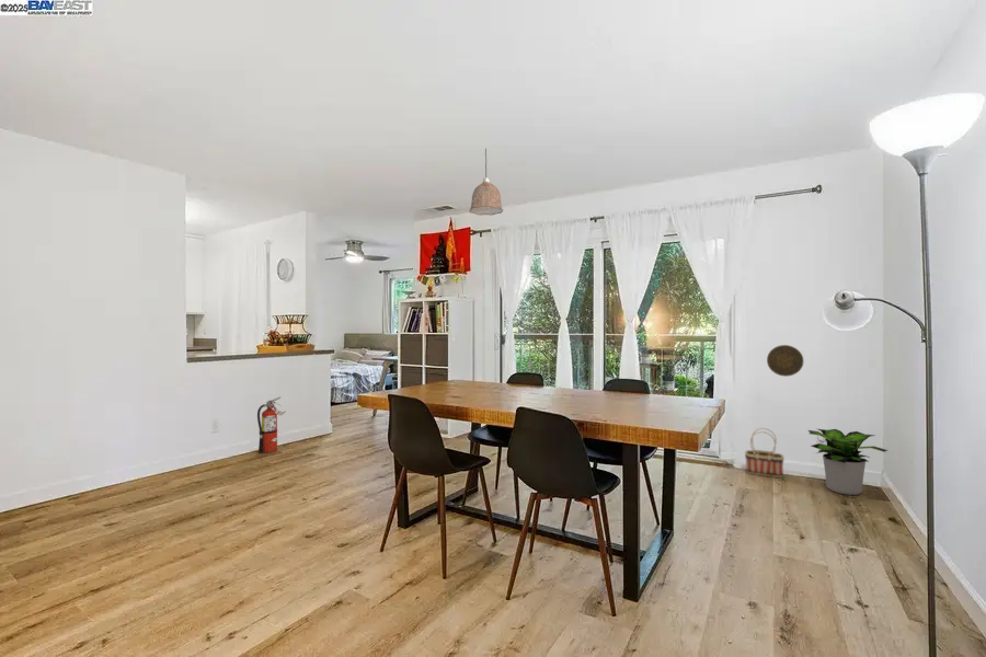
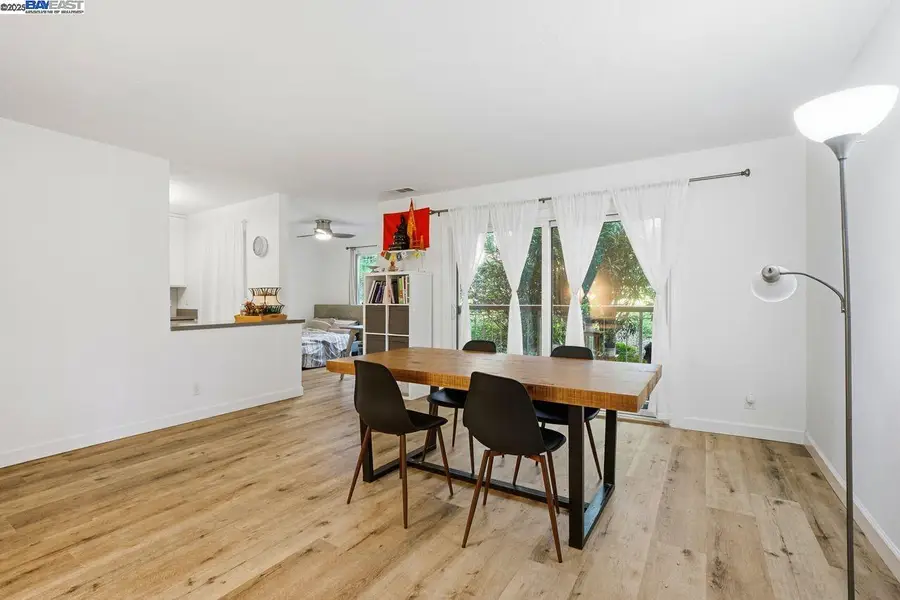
- potted plant (847, 462)
- decorative plate (784, 360)
- fire extinguisher (271, 424)
- pendant lamp (485, 180)
- basket (764, 451)
